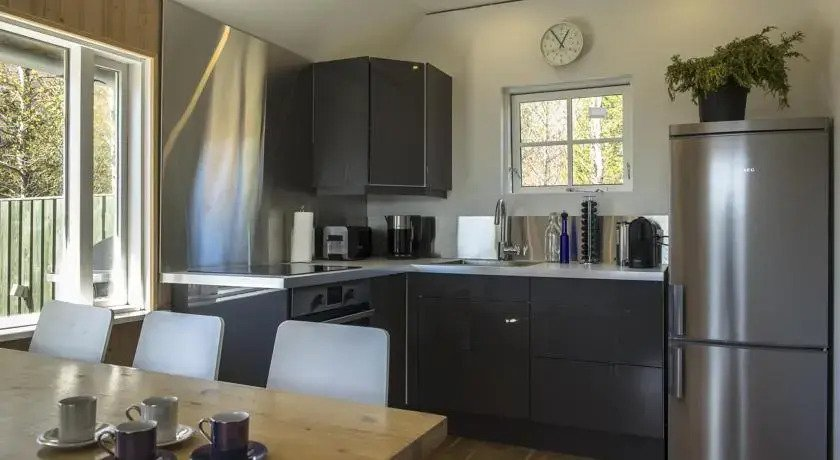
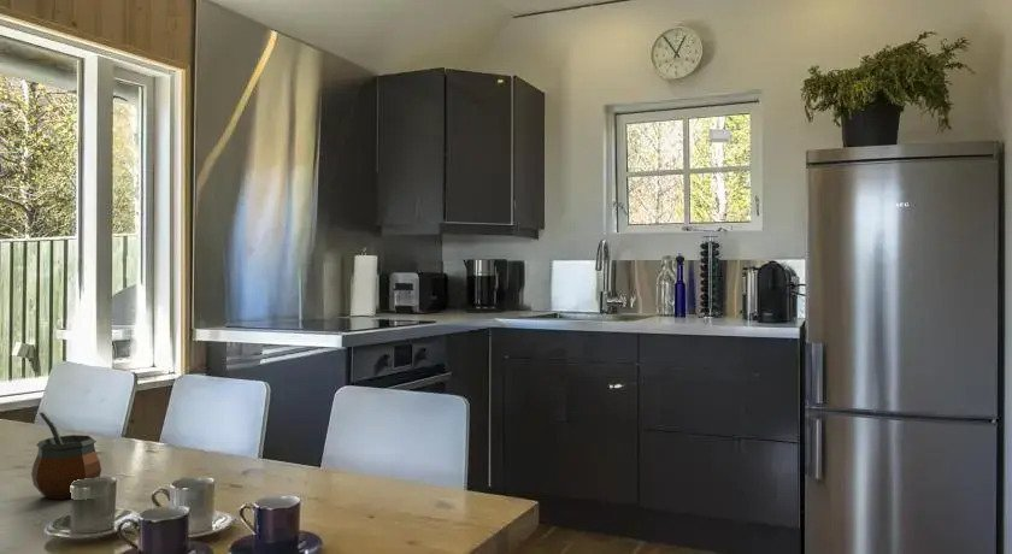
+ gourd (60, 454)
